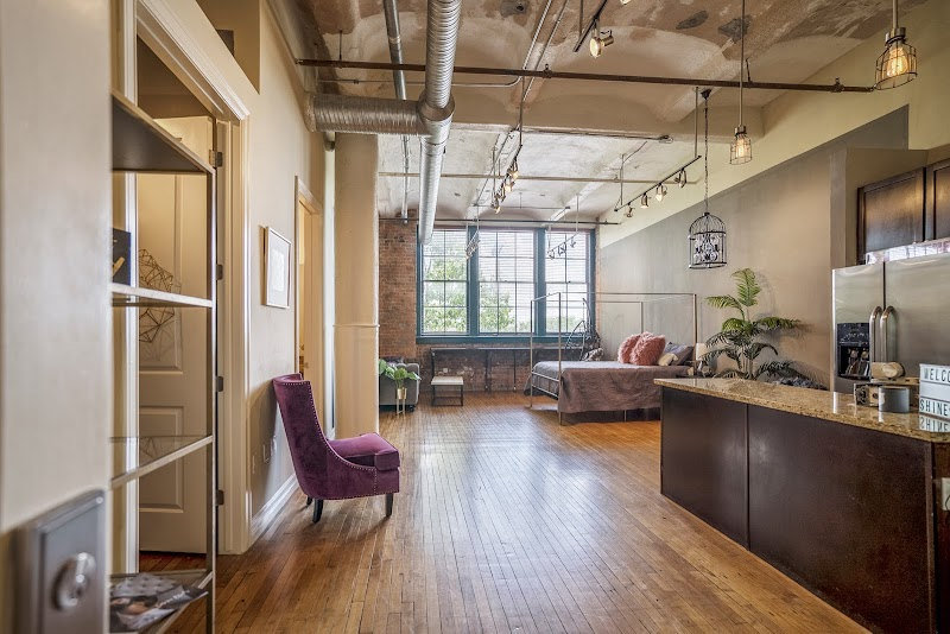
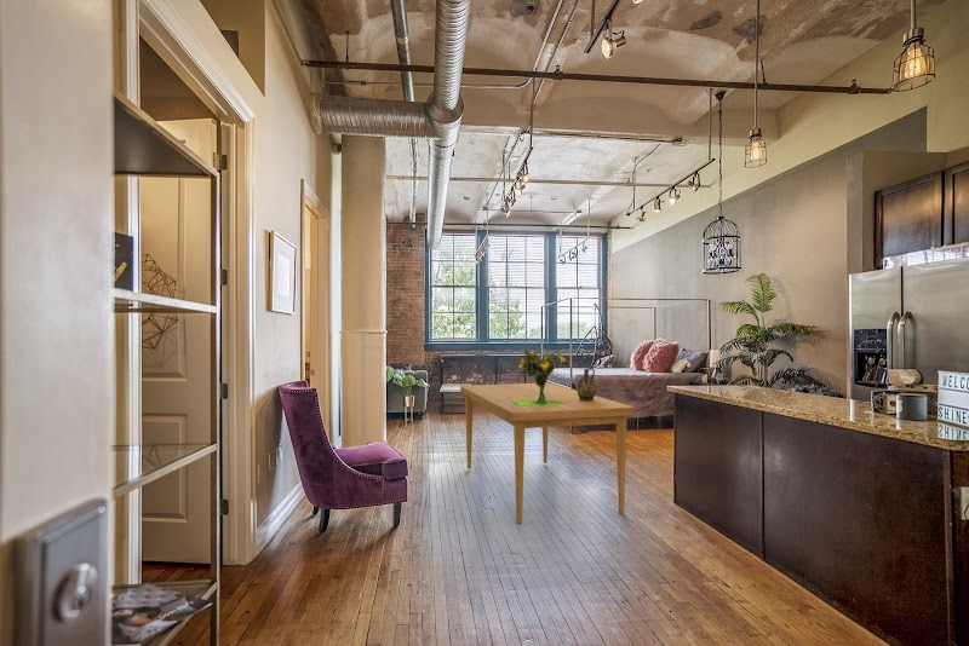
+ bouquet (544, 374)
+ dining table (543, 442)
+ ceramic jug (586, 383)
